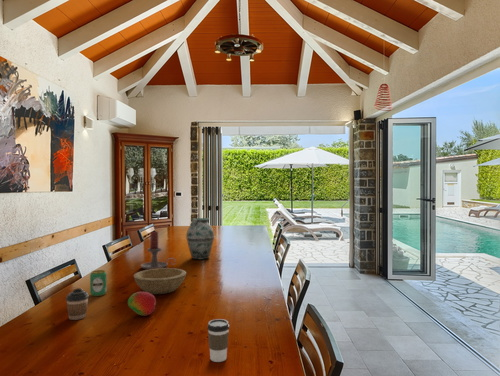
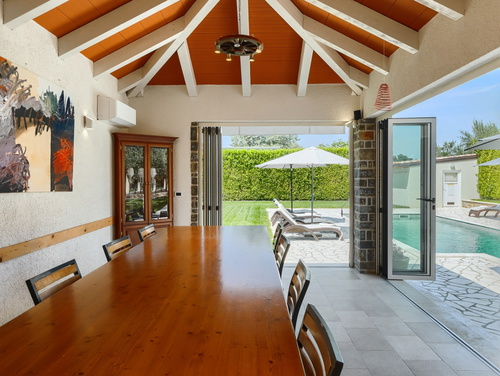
- coffee cup (218, 340)
- bowl (160, 281)
- fruit (142, 303)
- beverage can (98, 282)
- candle holder (158, 249)
- coffee cup (77, 303)
- vase (200, 238)
